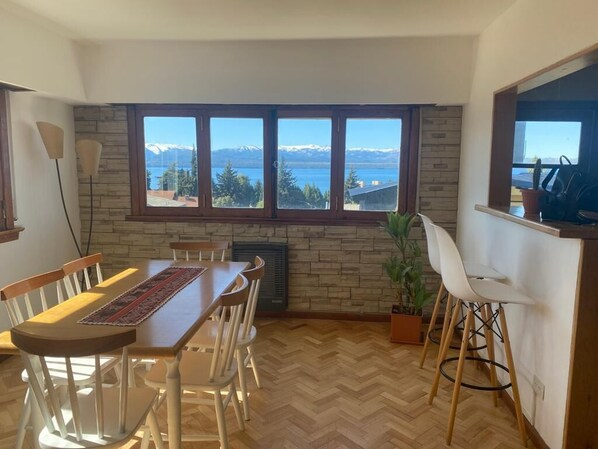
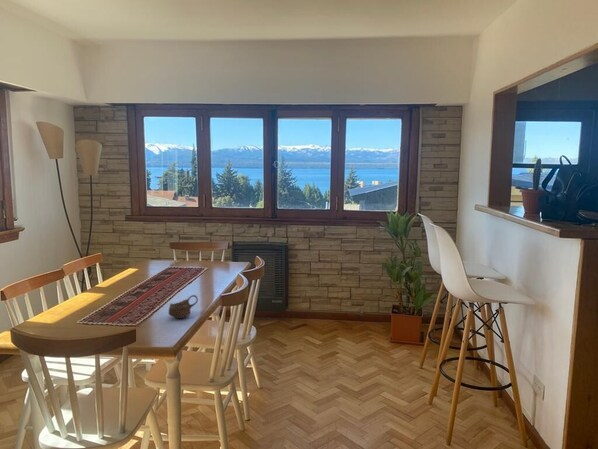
+ cup (182, 306)
